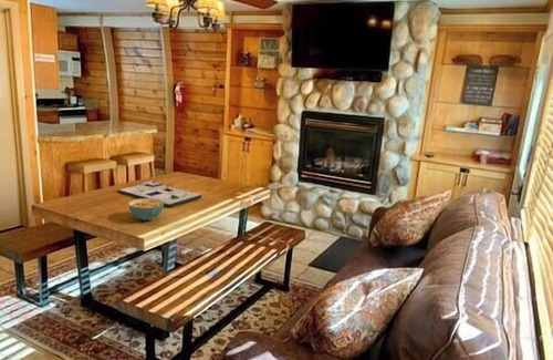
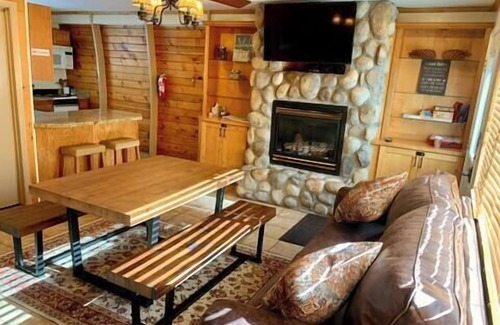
- board game (159, 187)
- cereal bowl (146, 210)
